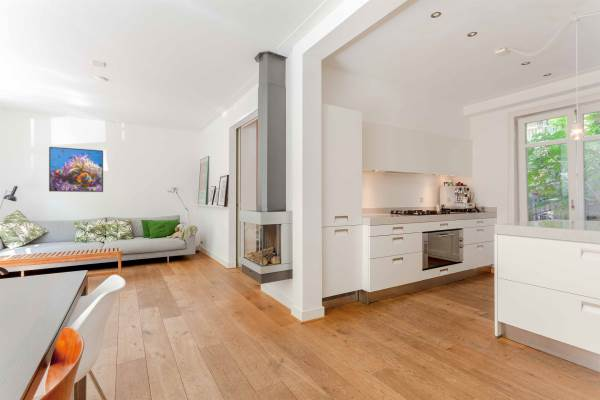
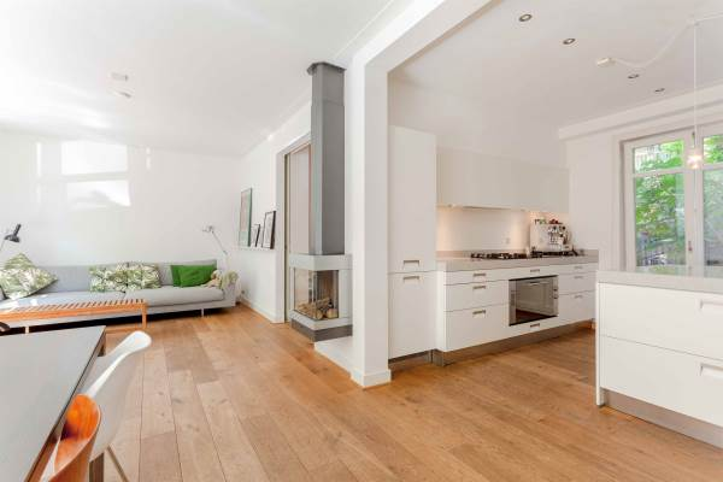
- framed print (77, 170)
